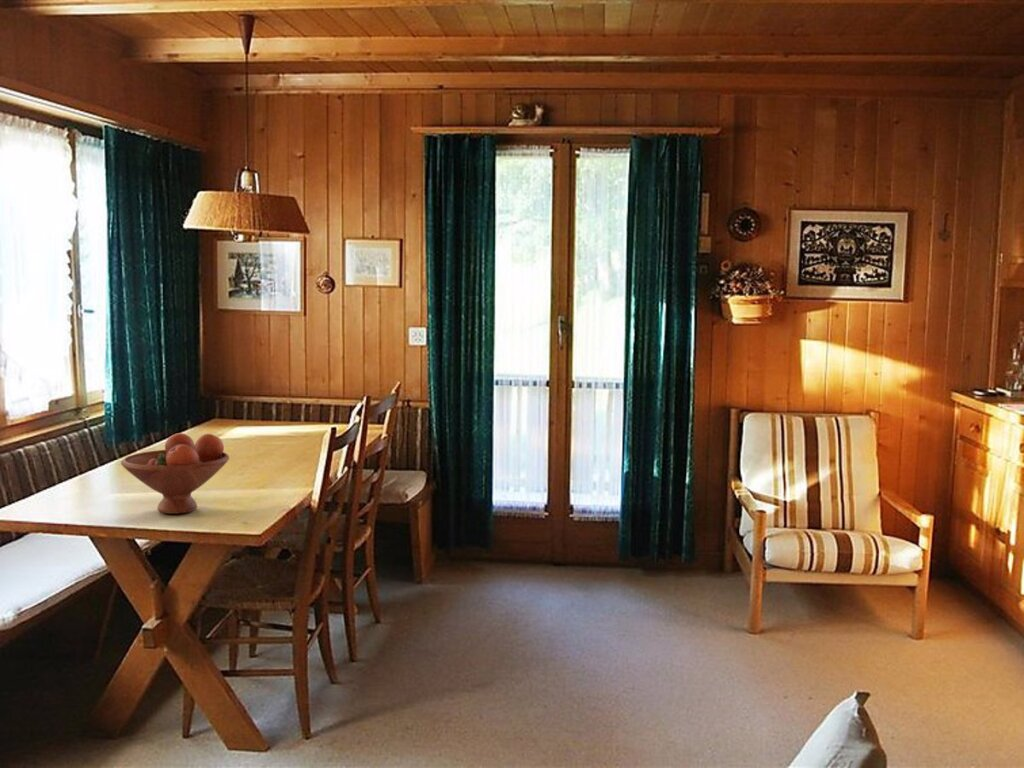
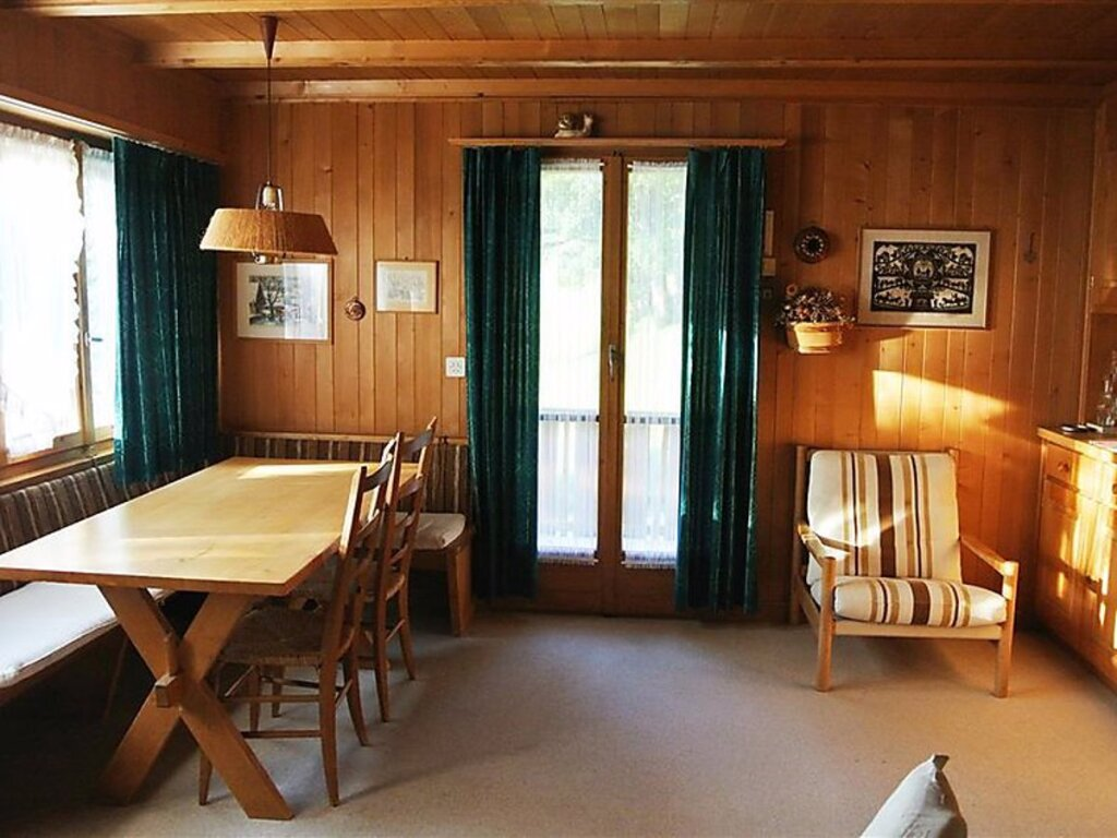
- fruit bowl (176, 473)
